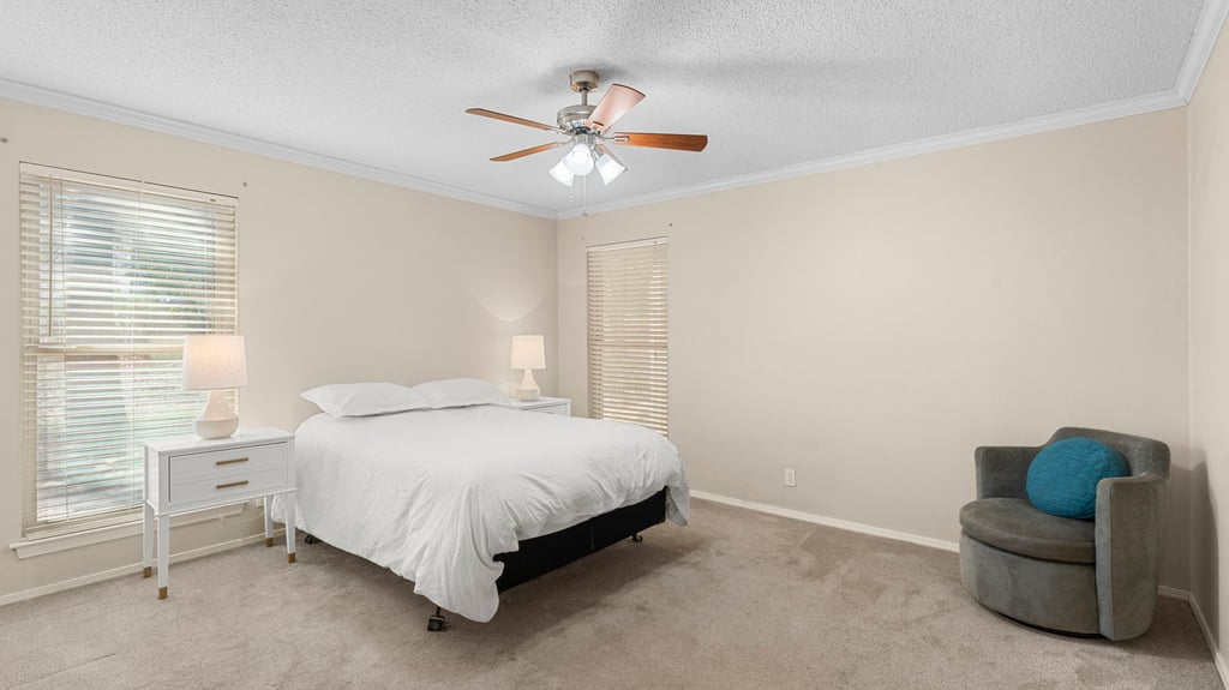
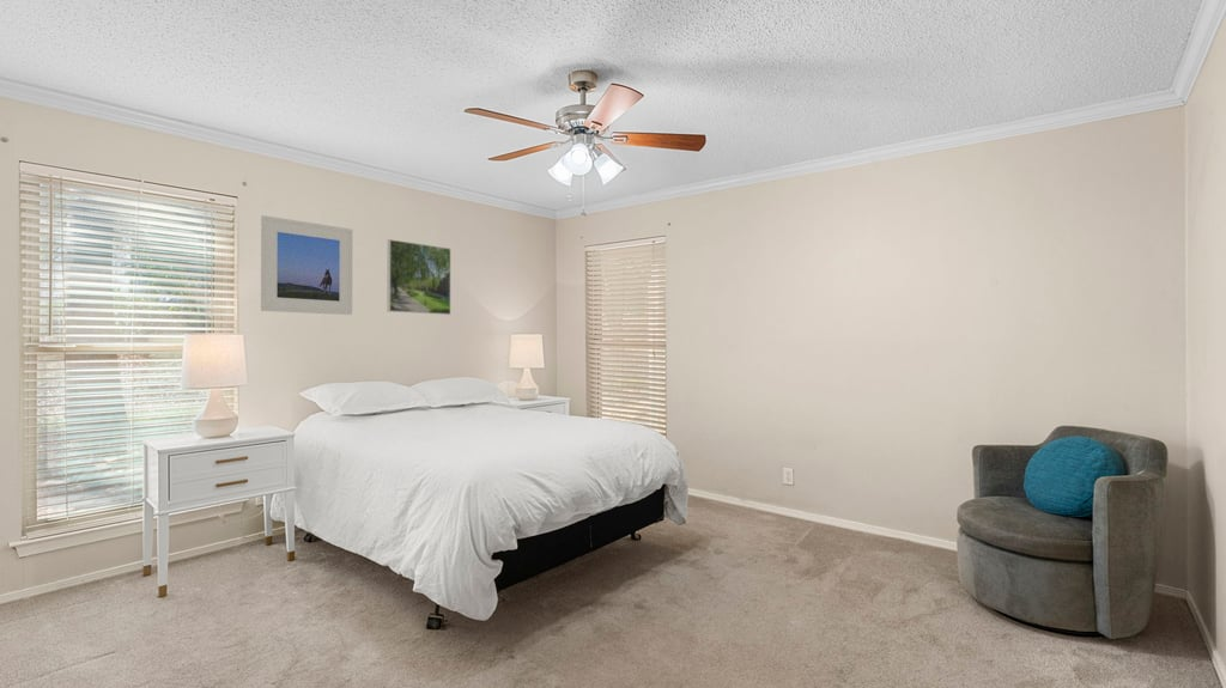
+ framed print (420, 278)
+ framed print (309, 267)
